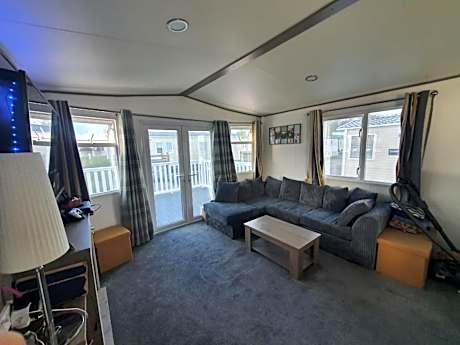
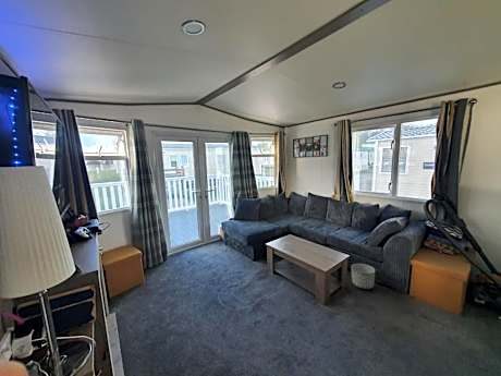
+ planter (363, 277)
